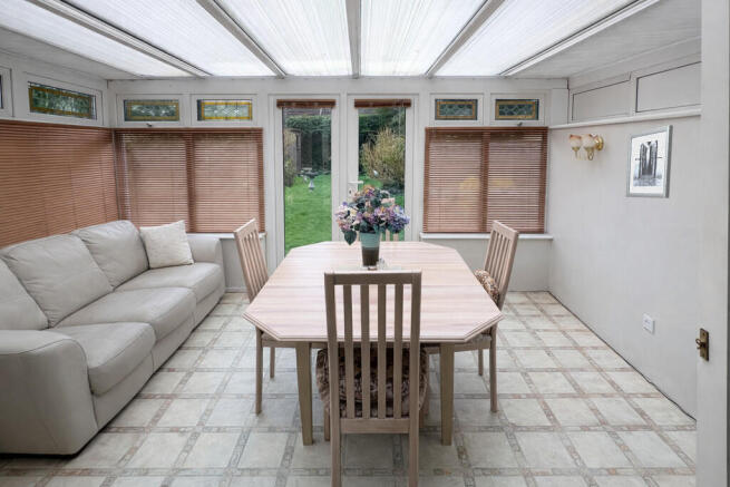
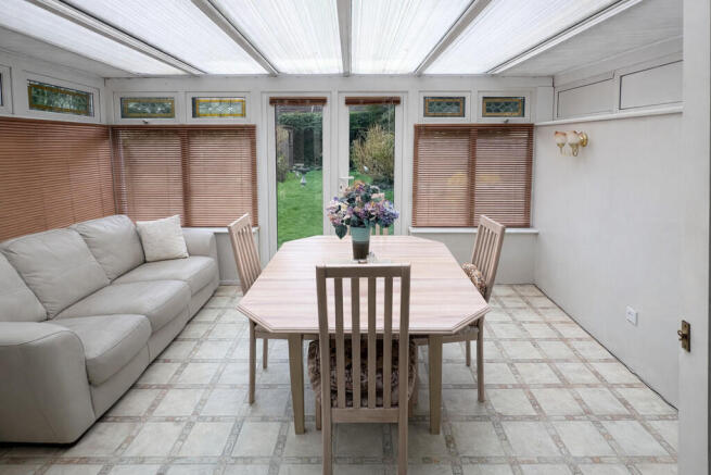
- wall art (646, 164)
